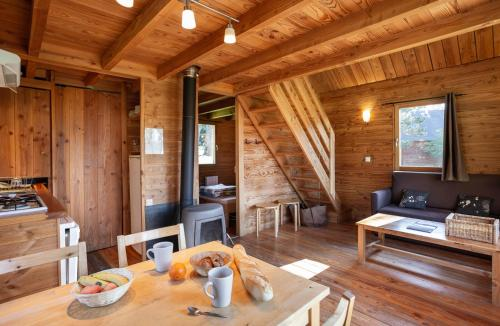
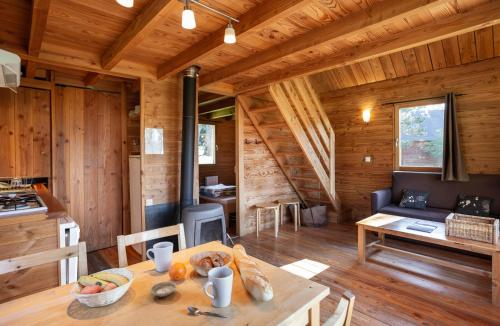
+ saucer (163, 290)
